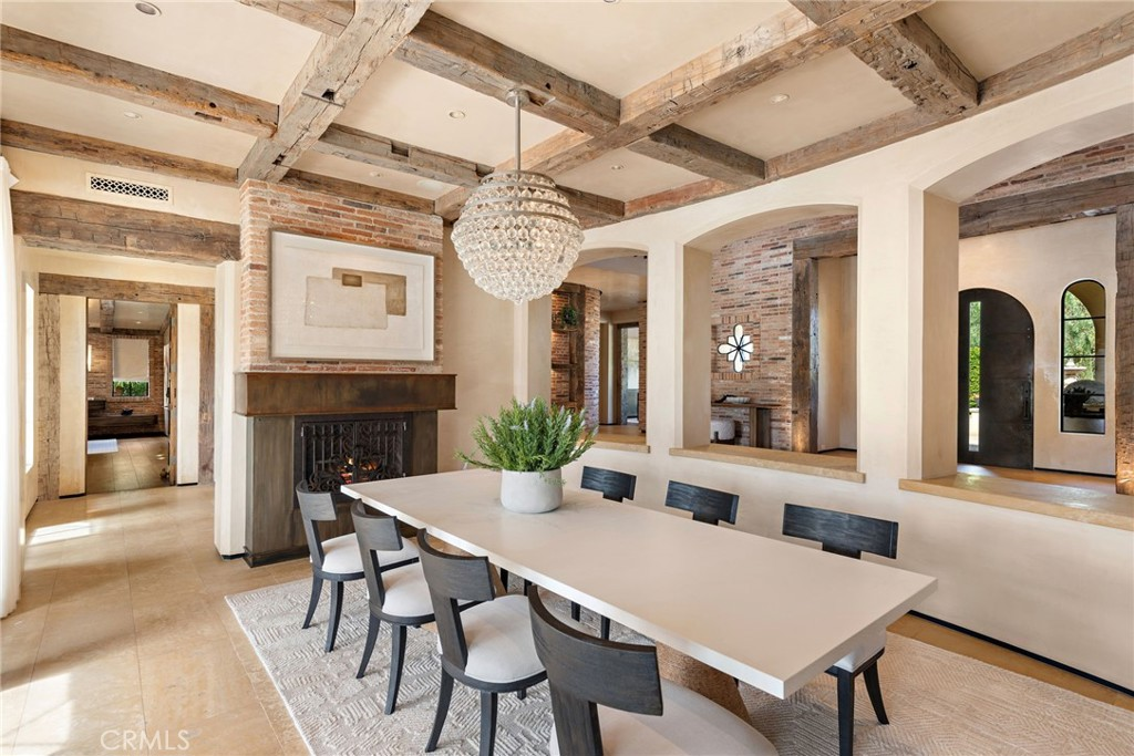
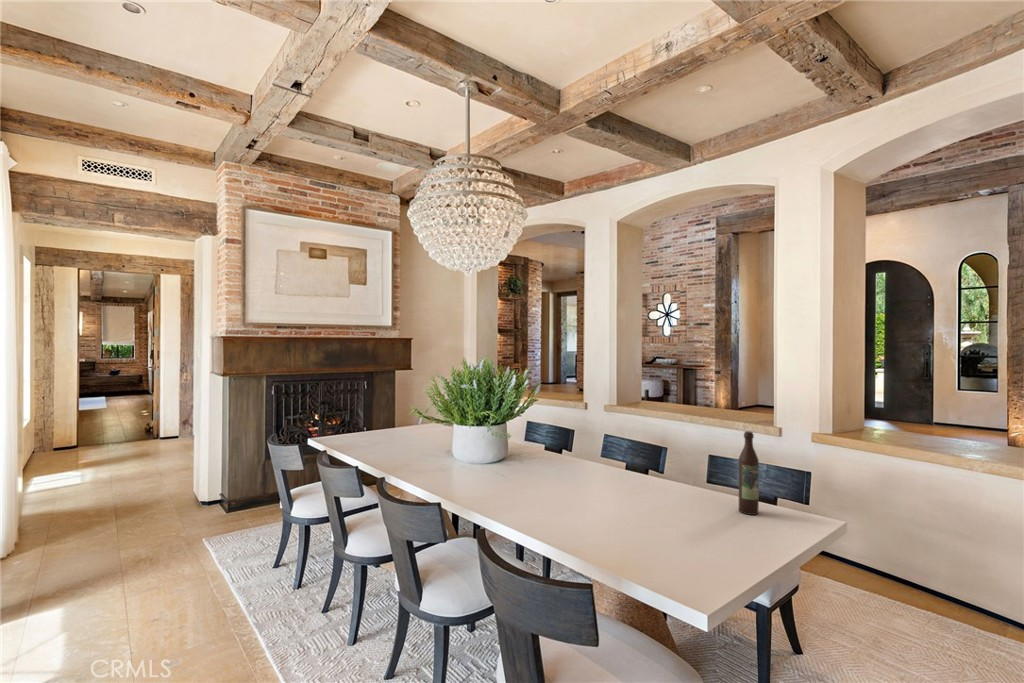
+ wine bottle (748, 471)
